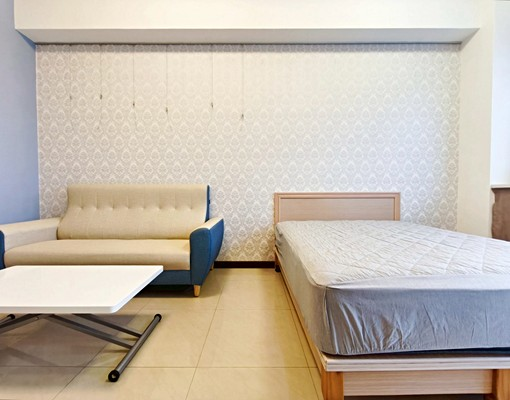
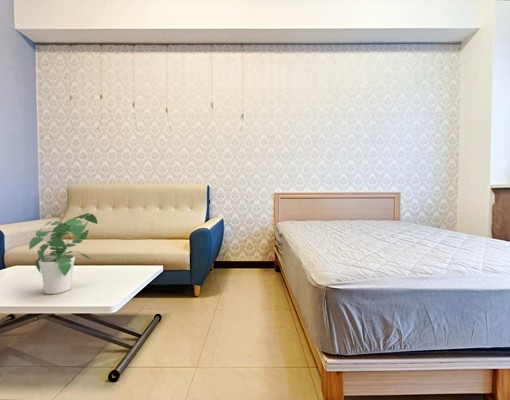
+ potted plant (64, 251)
